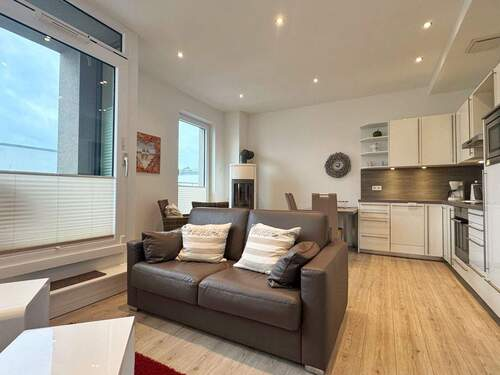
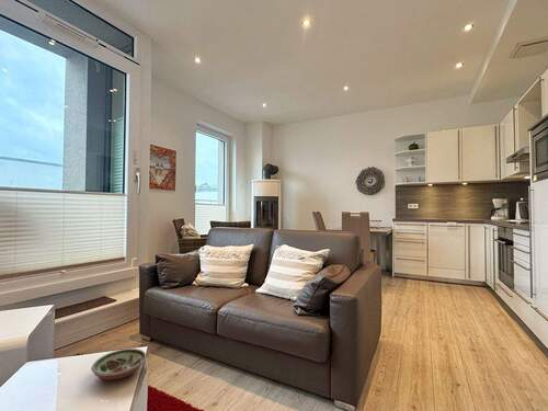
+ decorative bowl (119, 366)
